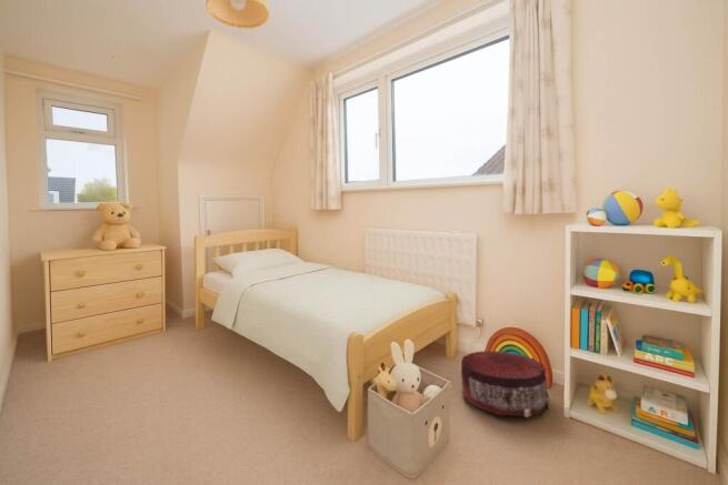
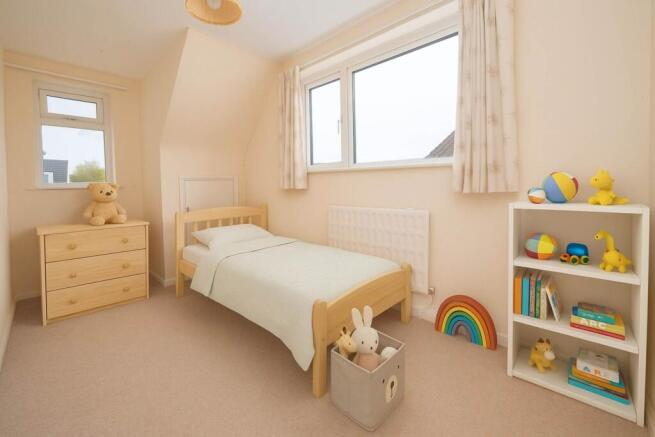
- pouf (502, 378)
